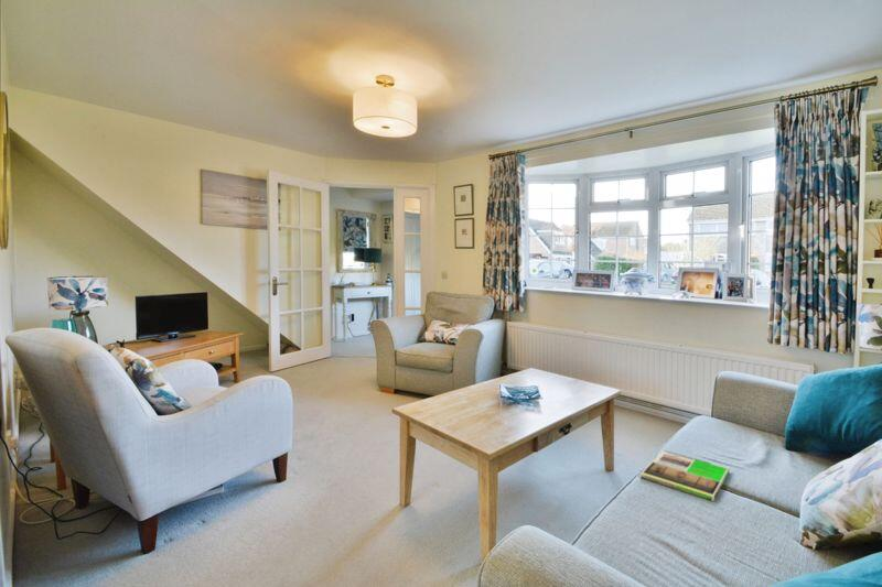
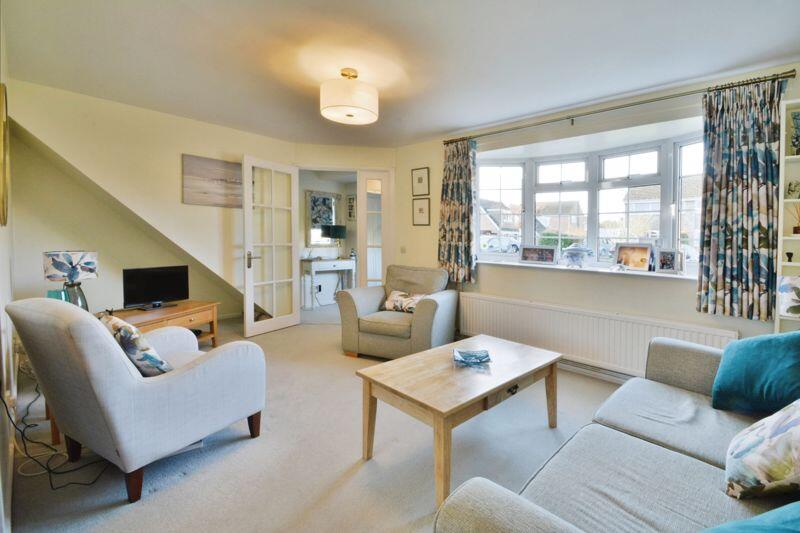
- magazine (685, 472)
